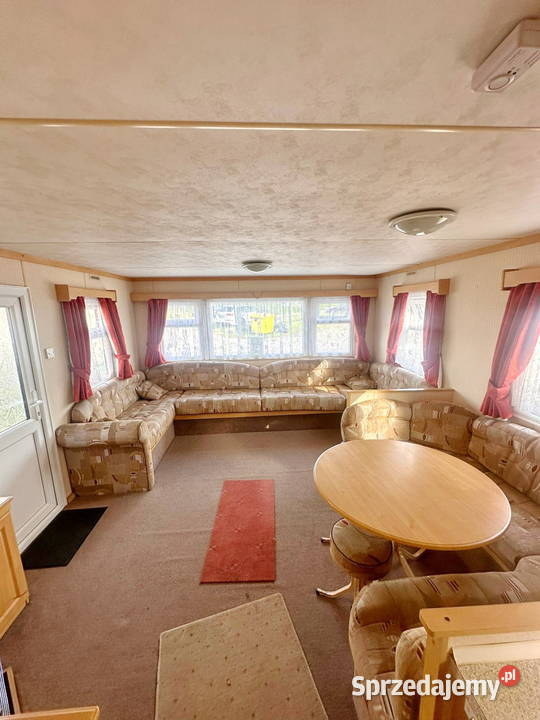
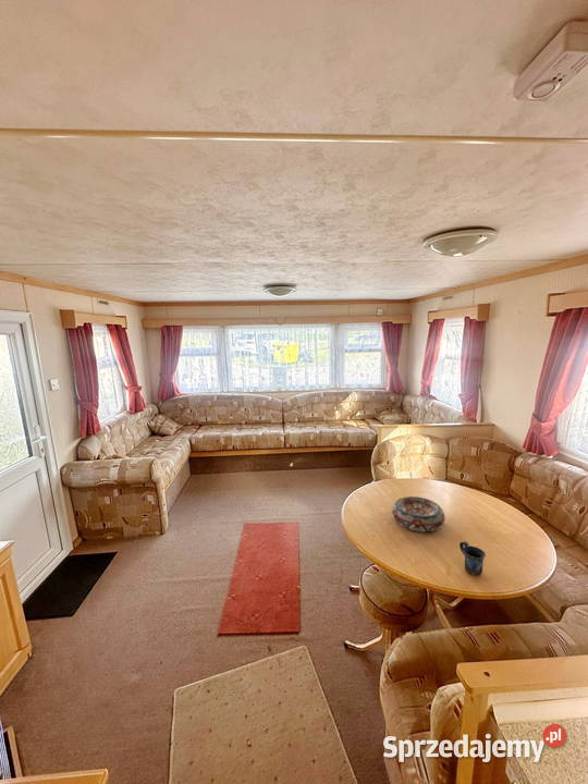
+ mug (471, 559)
+ decorative bowl (417, 513)
